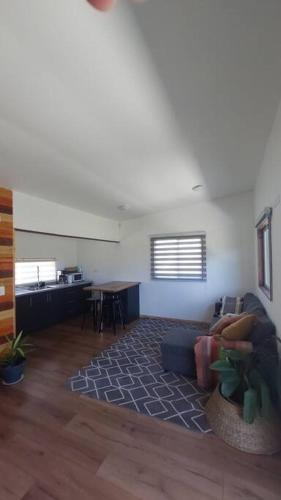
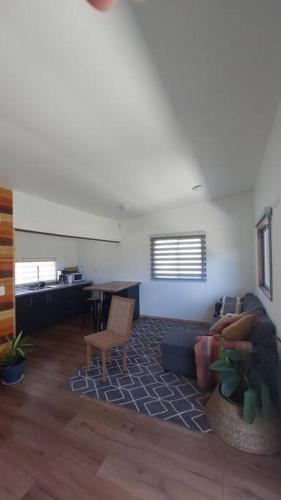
+ dining chair (110, 334)
